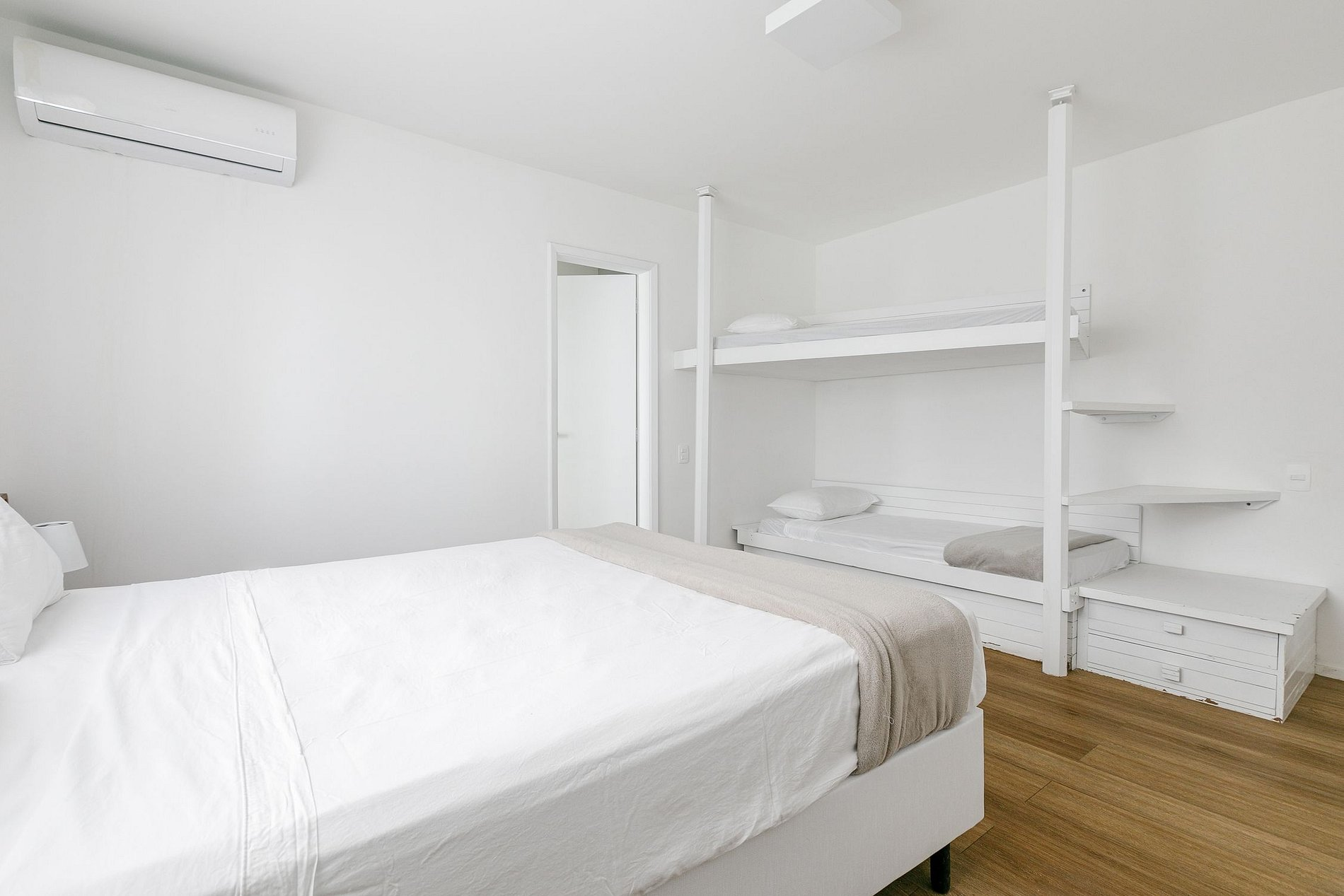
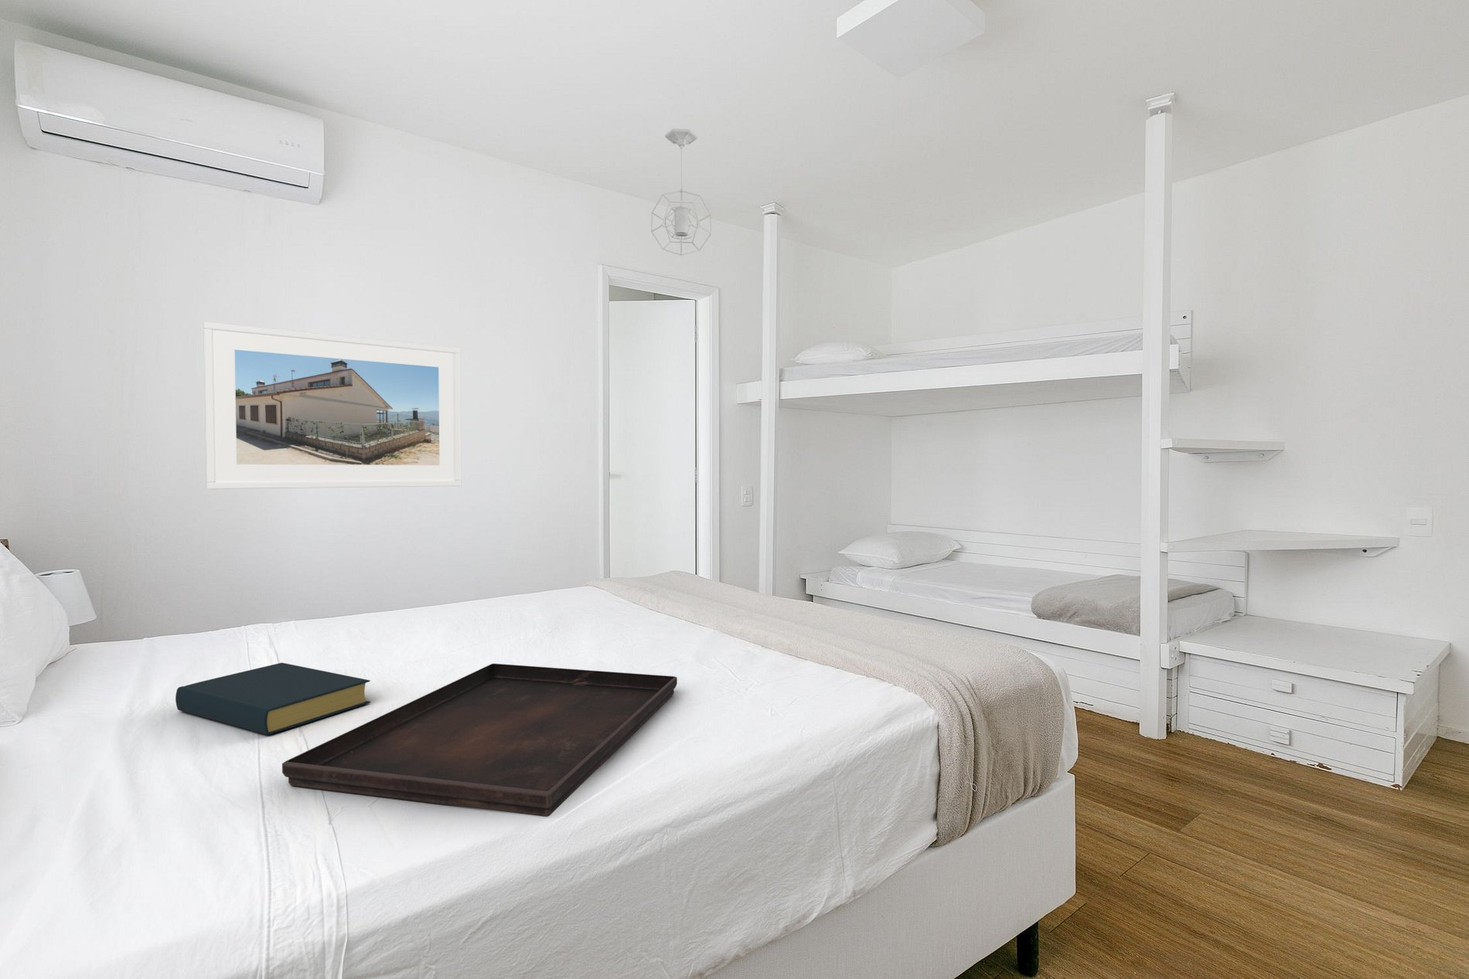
+ hardback book (274, 695)
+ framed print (344, 412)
+ pendant light (681, 196)
+ serving tray (514, 722)
